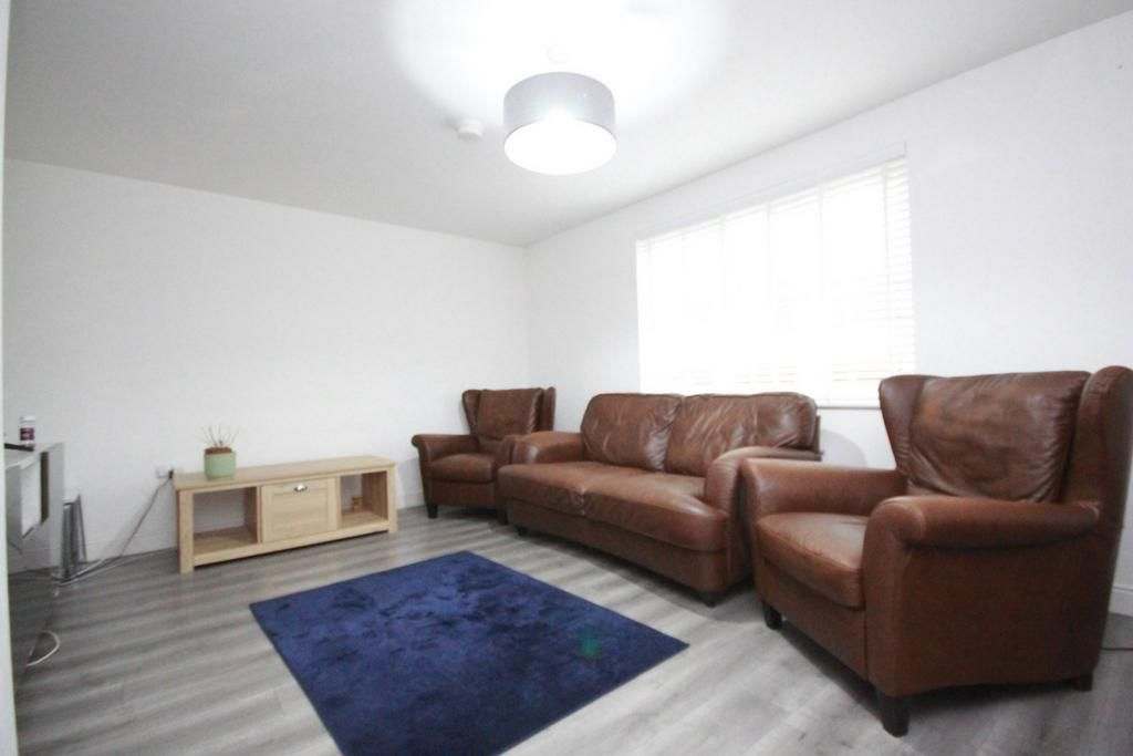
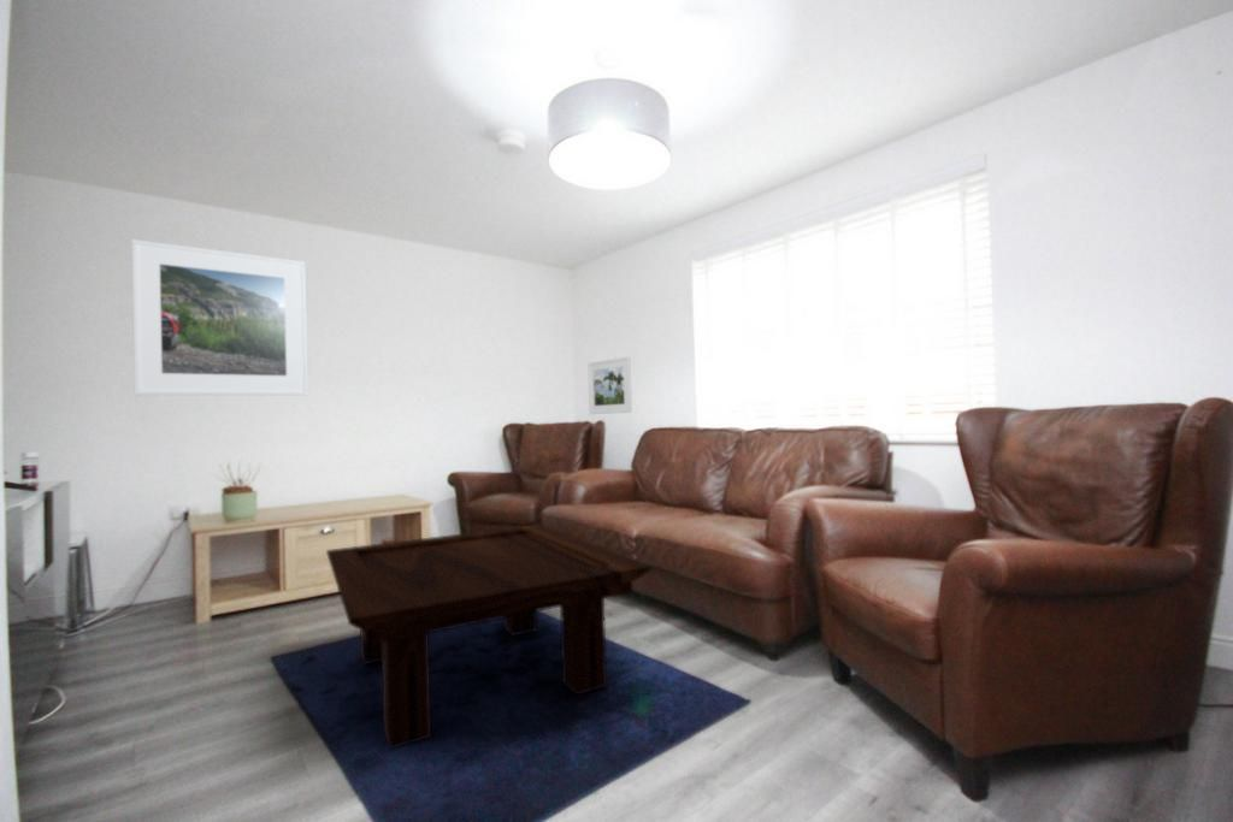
+ coffee table (474, 614)
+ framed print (226, 323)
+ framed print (608, 386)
